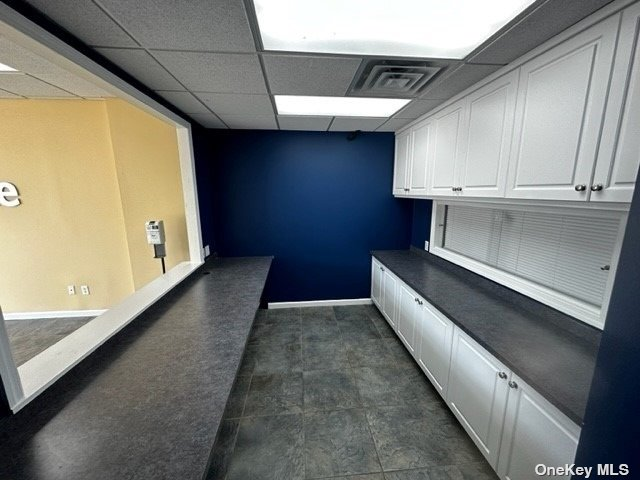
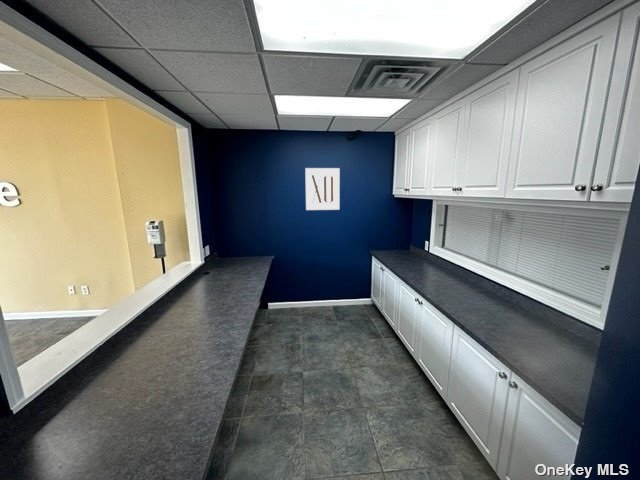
+ wall art (322, 189)
